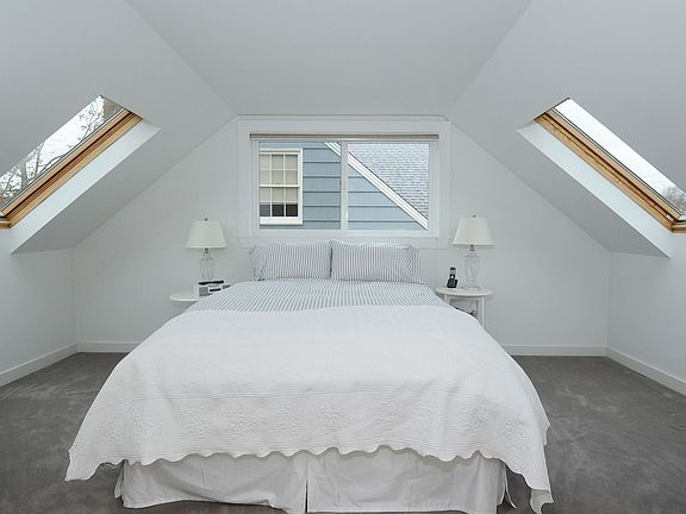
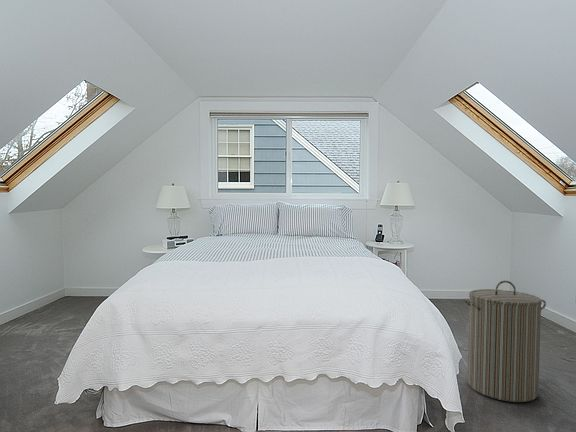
+ laundry hamper (502, 334)
